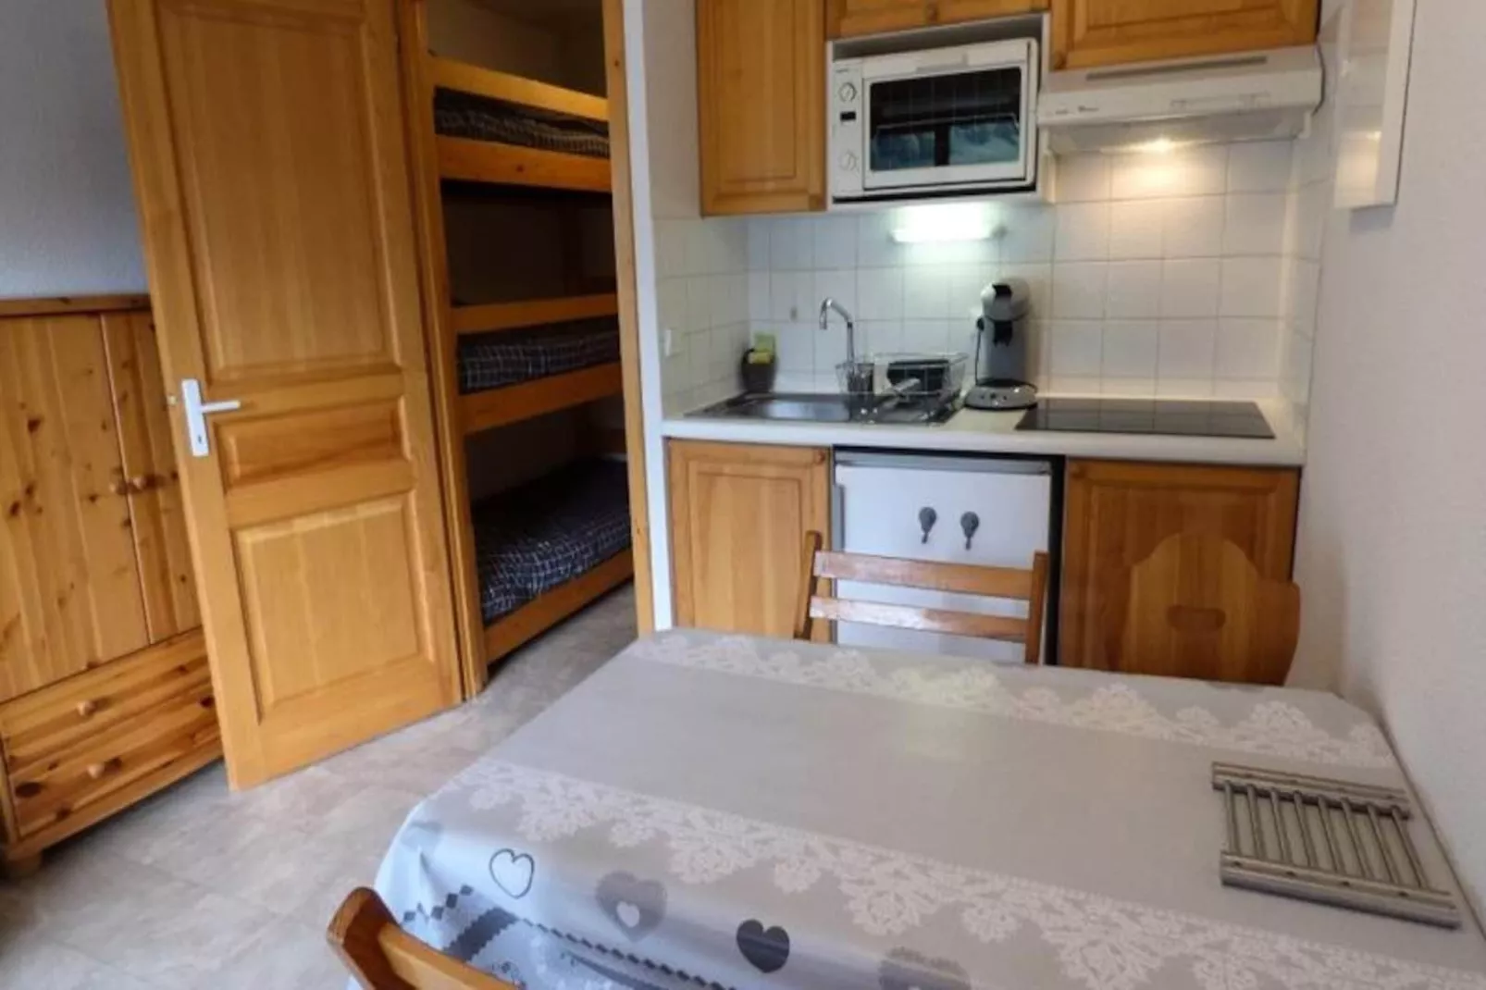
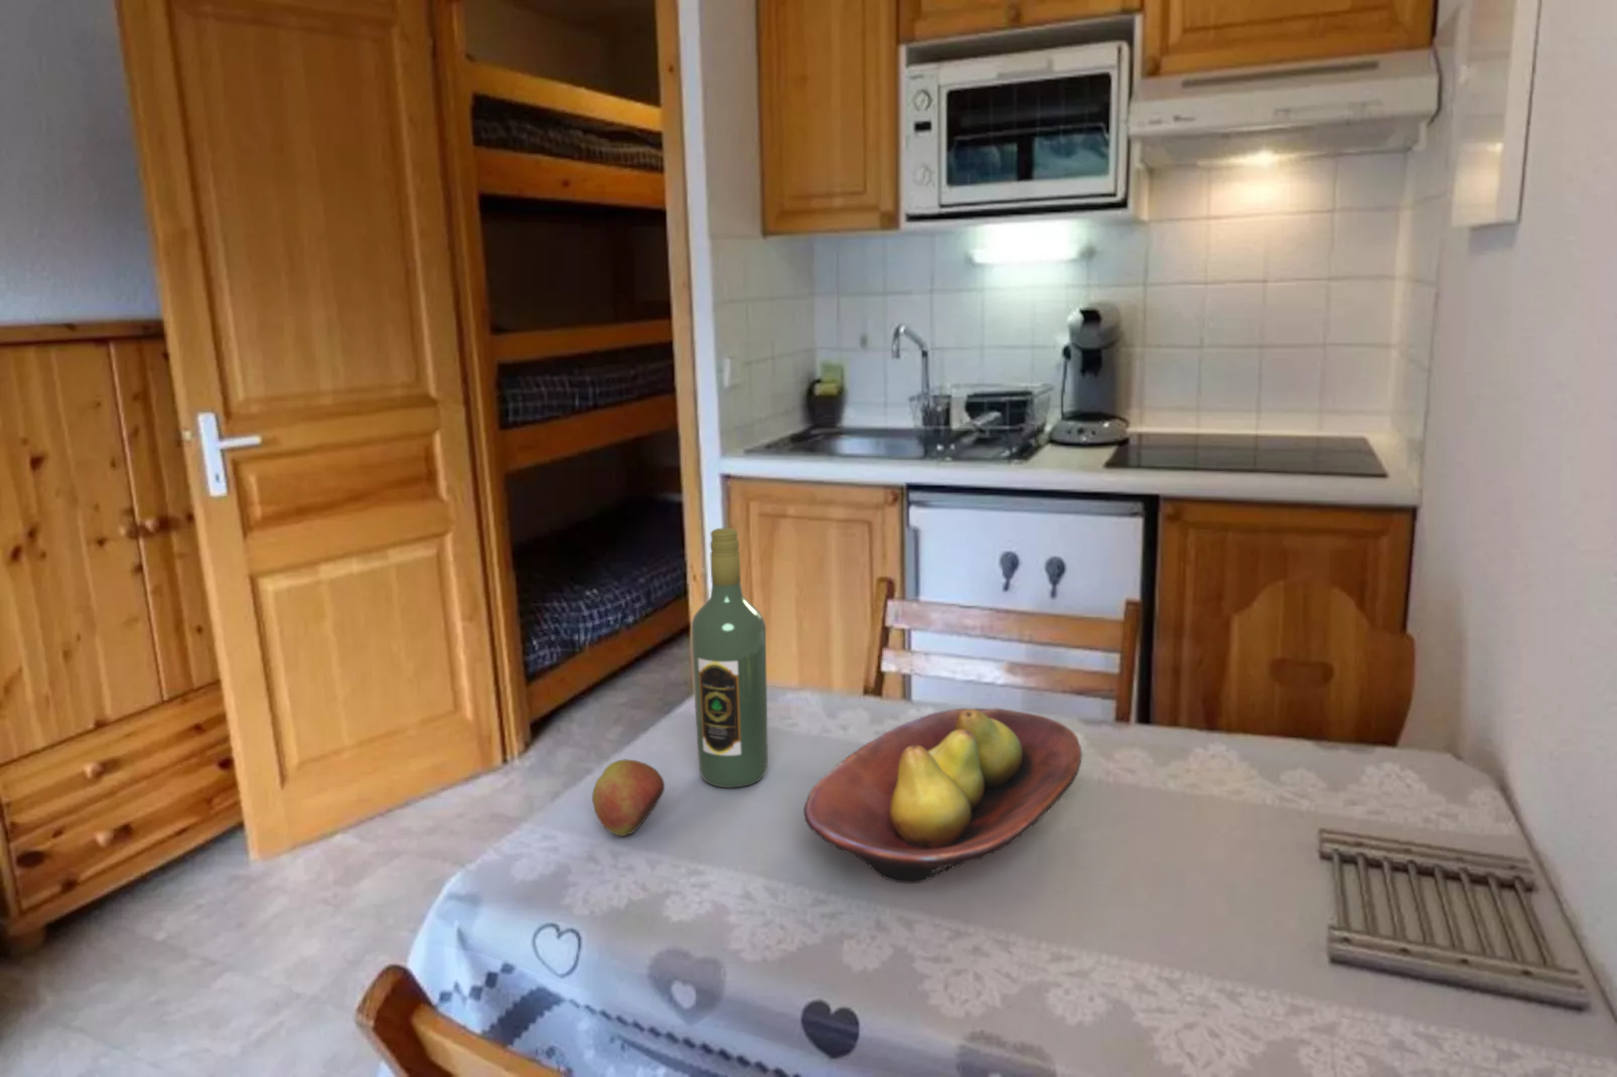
+ wine bottle (729, 655)
+ fruit bowl (950, 776)
+ apple (629, 796)
